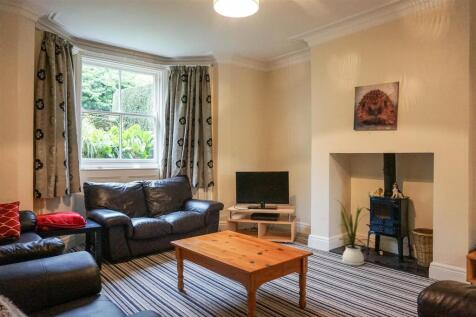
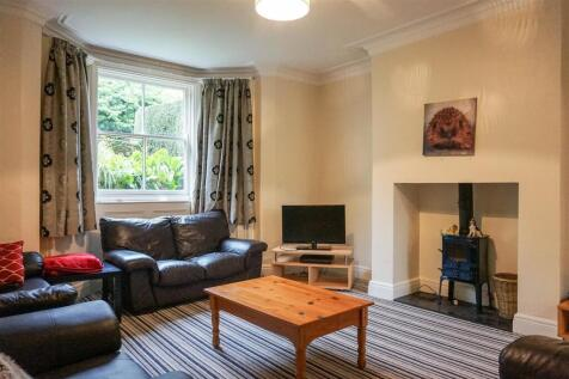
- house plant (350, 230)
